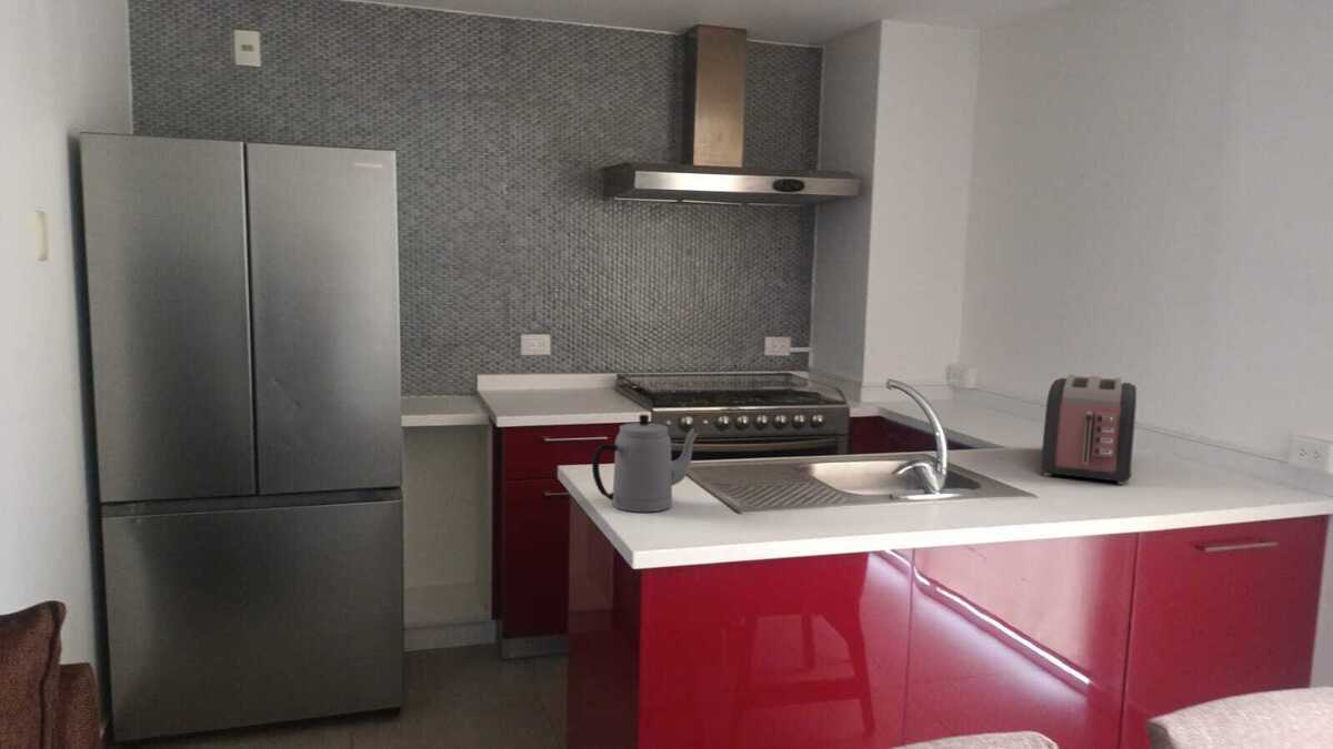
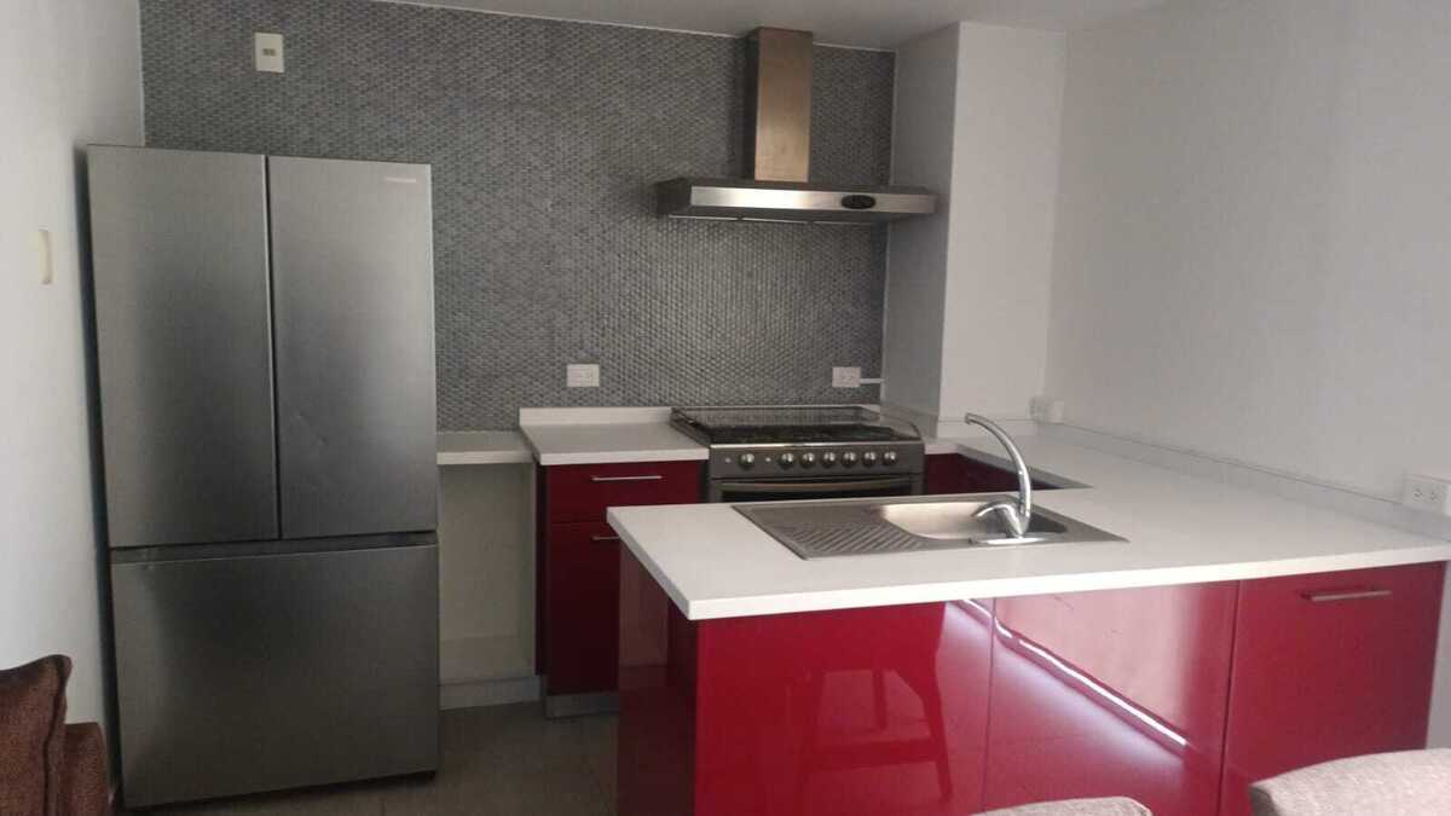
- toaster (1090, 423)
- teapot (647, 458)
